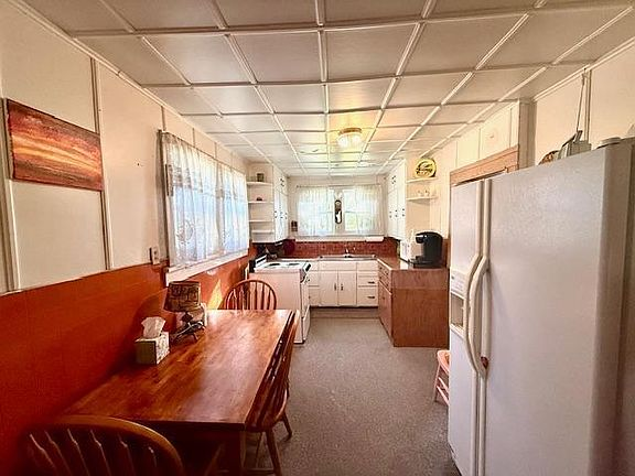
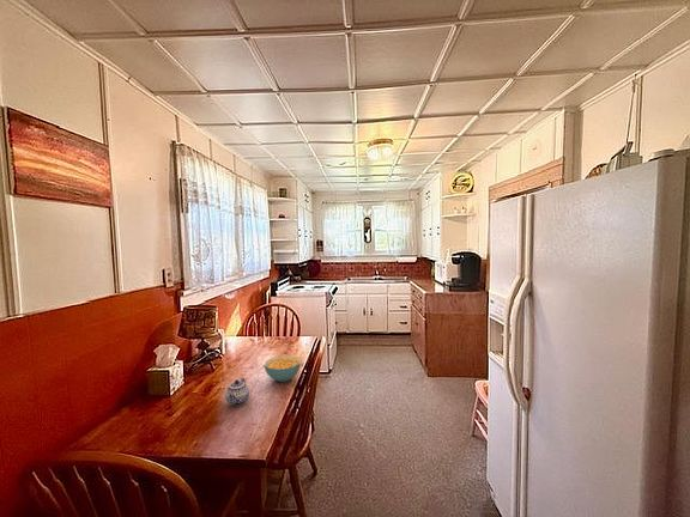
+ teapot (237, 390)
+ cereal bowl (283, 370)
